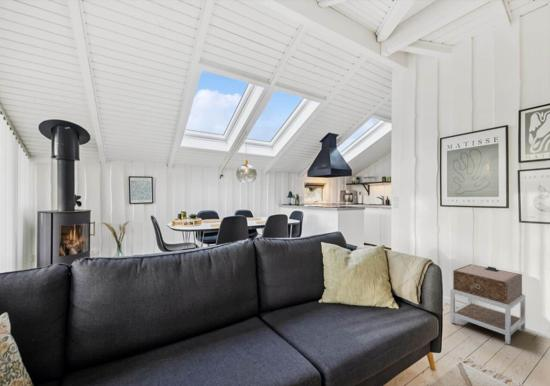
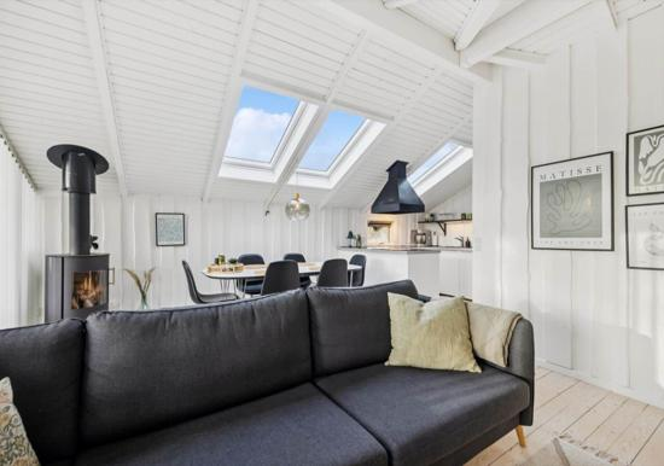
- nightstand (486, 297)
